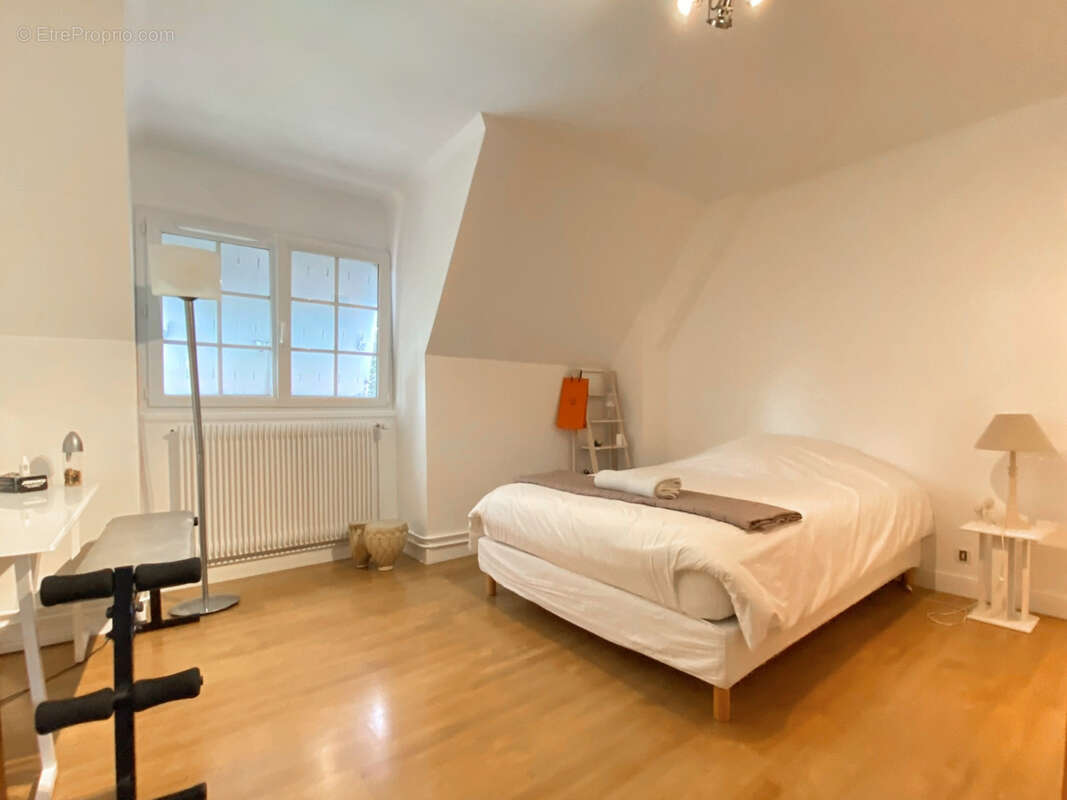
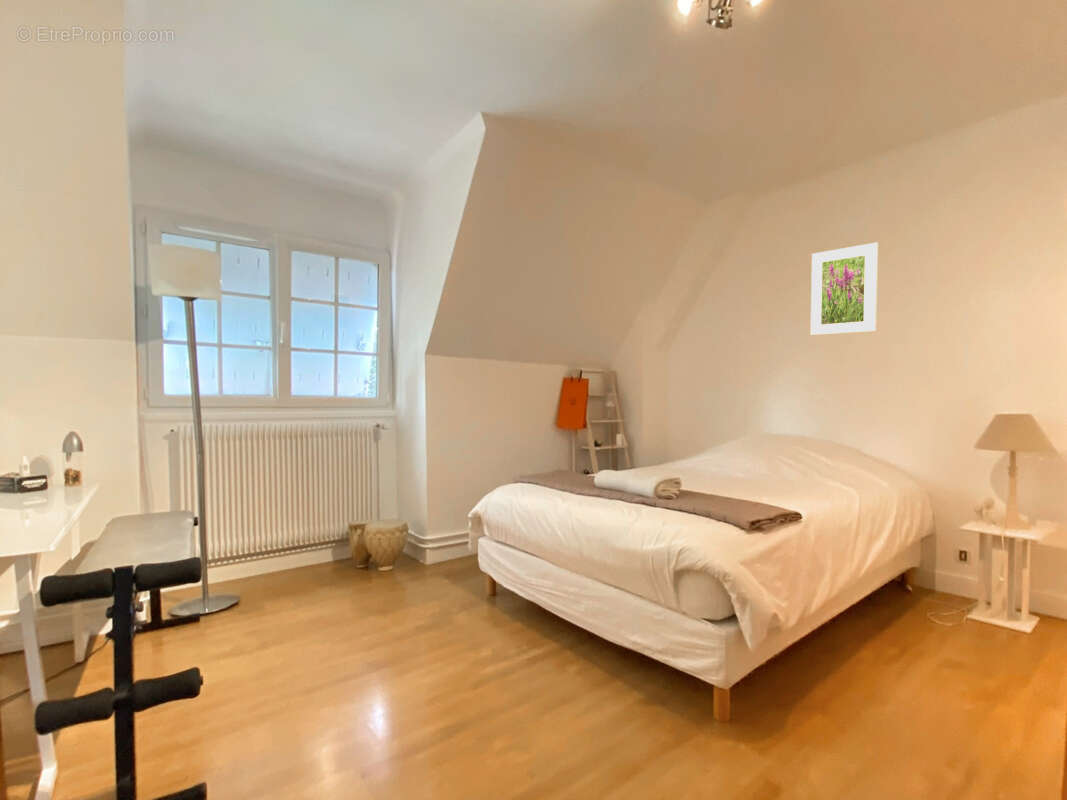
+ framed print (842, 291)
